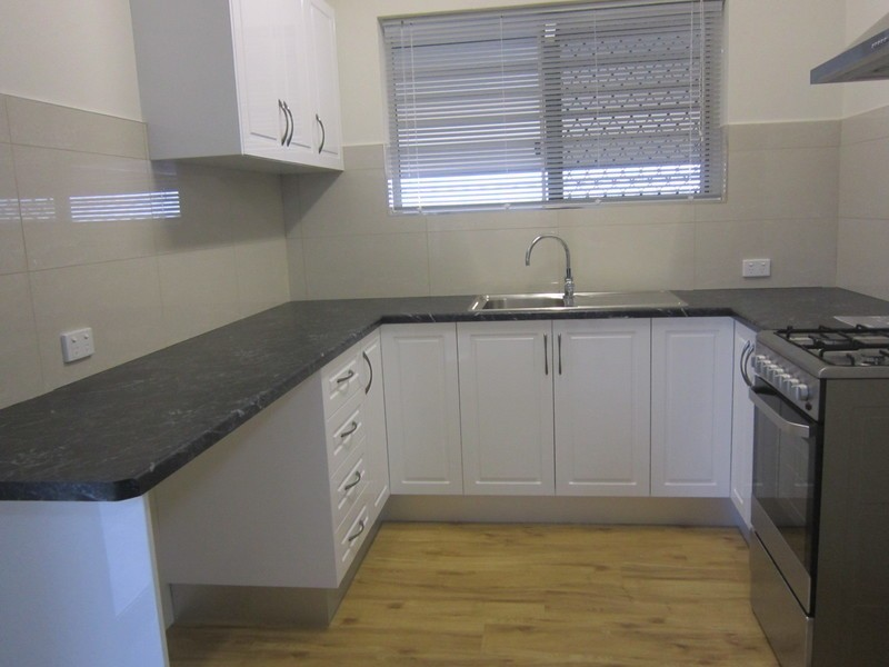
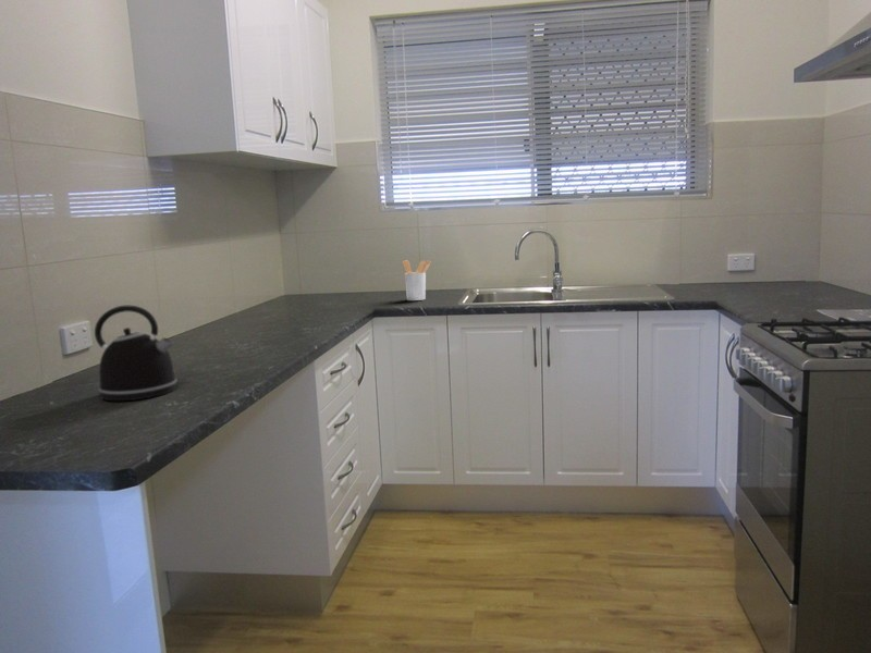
+ kettle (133, 348)
+ utensil holder (418, 279)
